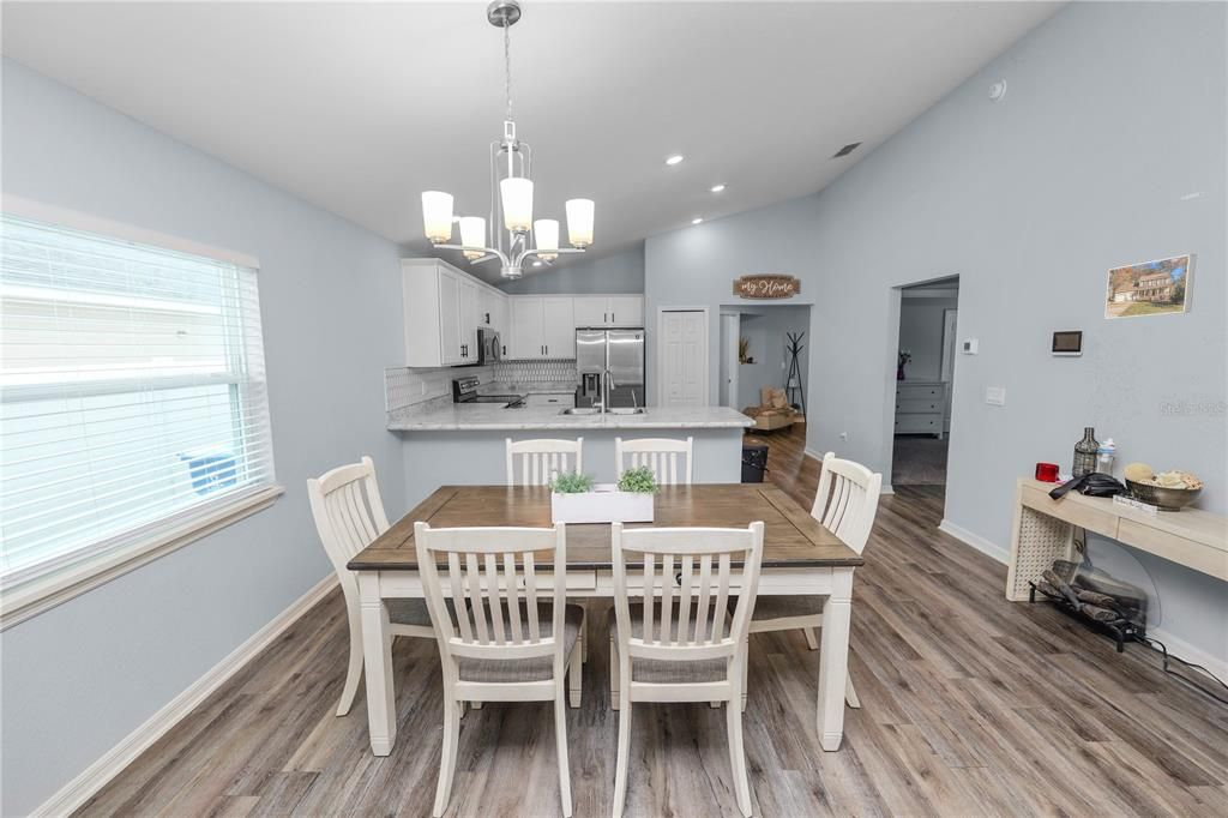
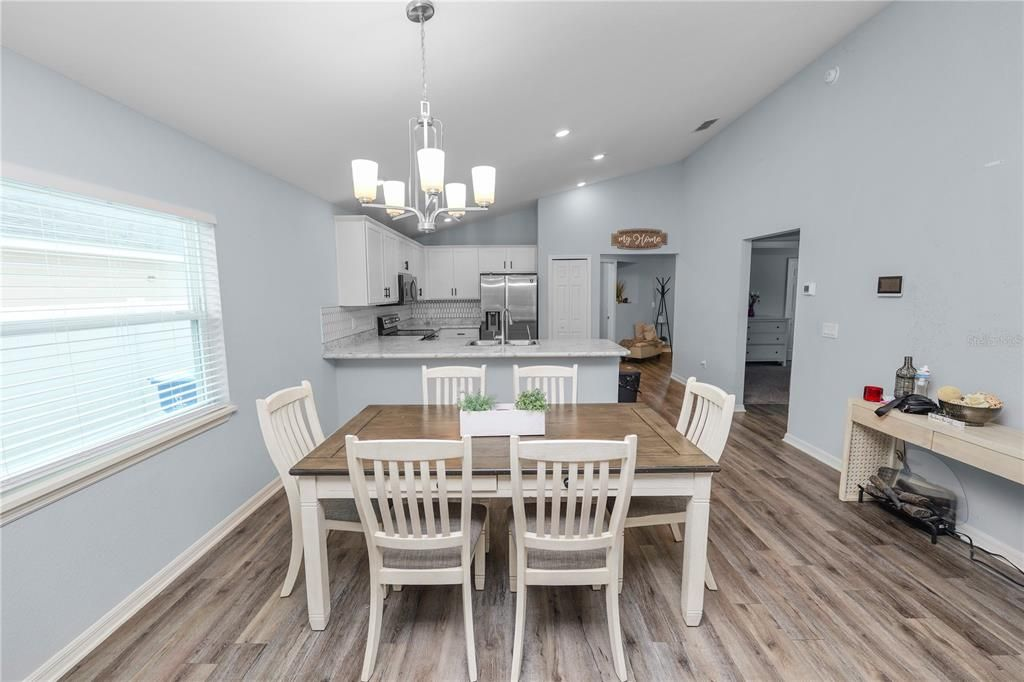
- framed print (1146, 289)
